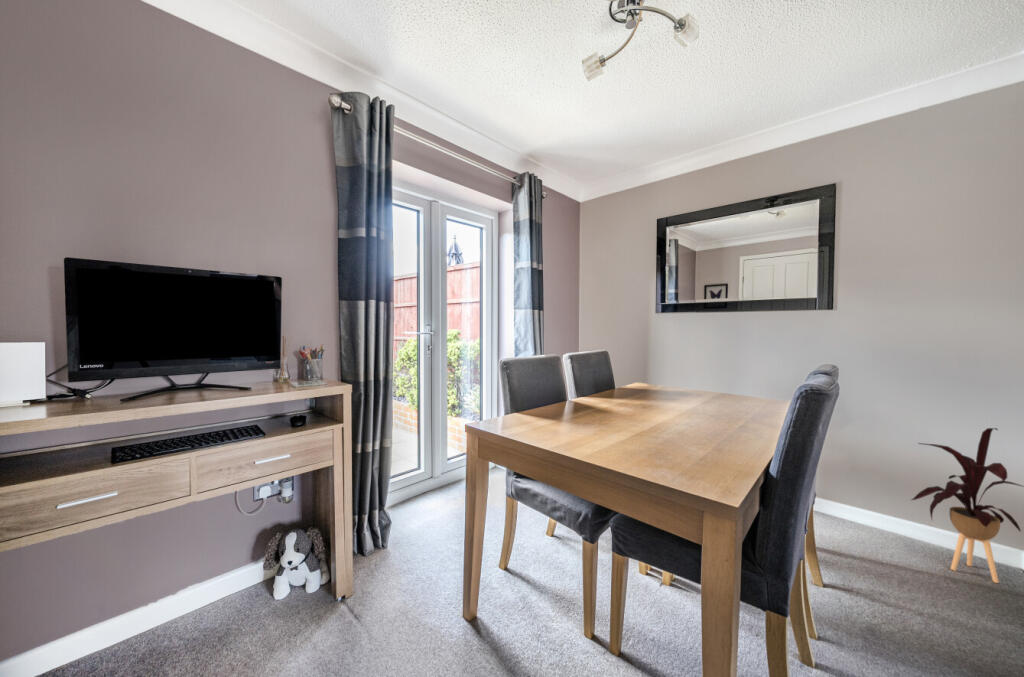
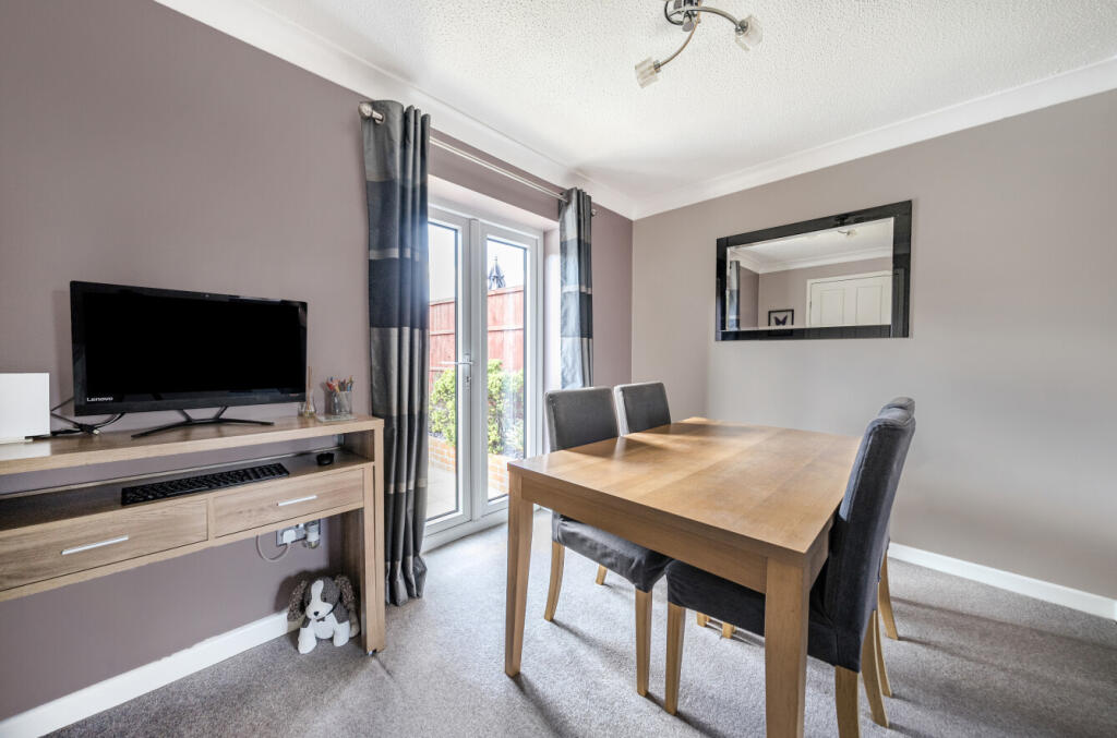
- house plant (963, 497)
